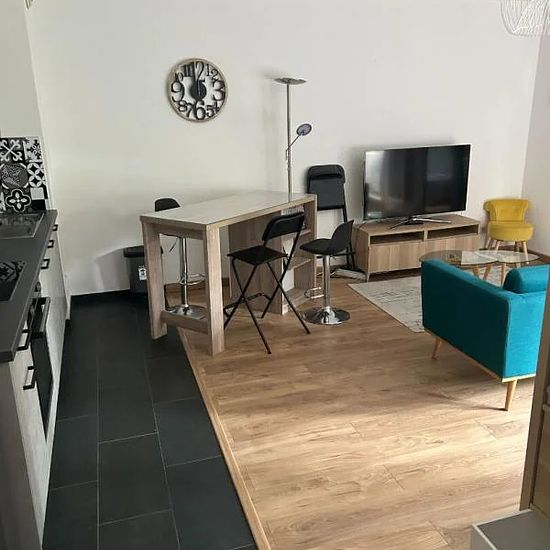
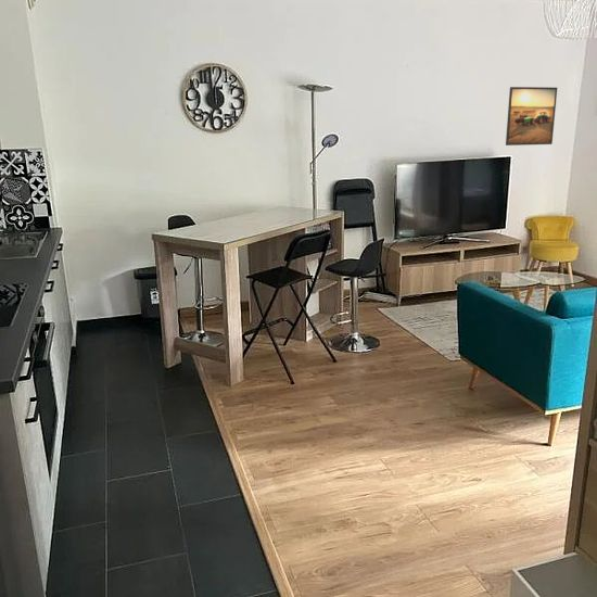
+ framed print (531, 116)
